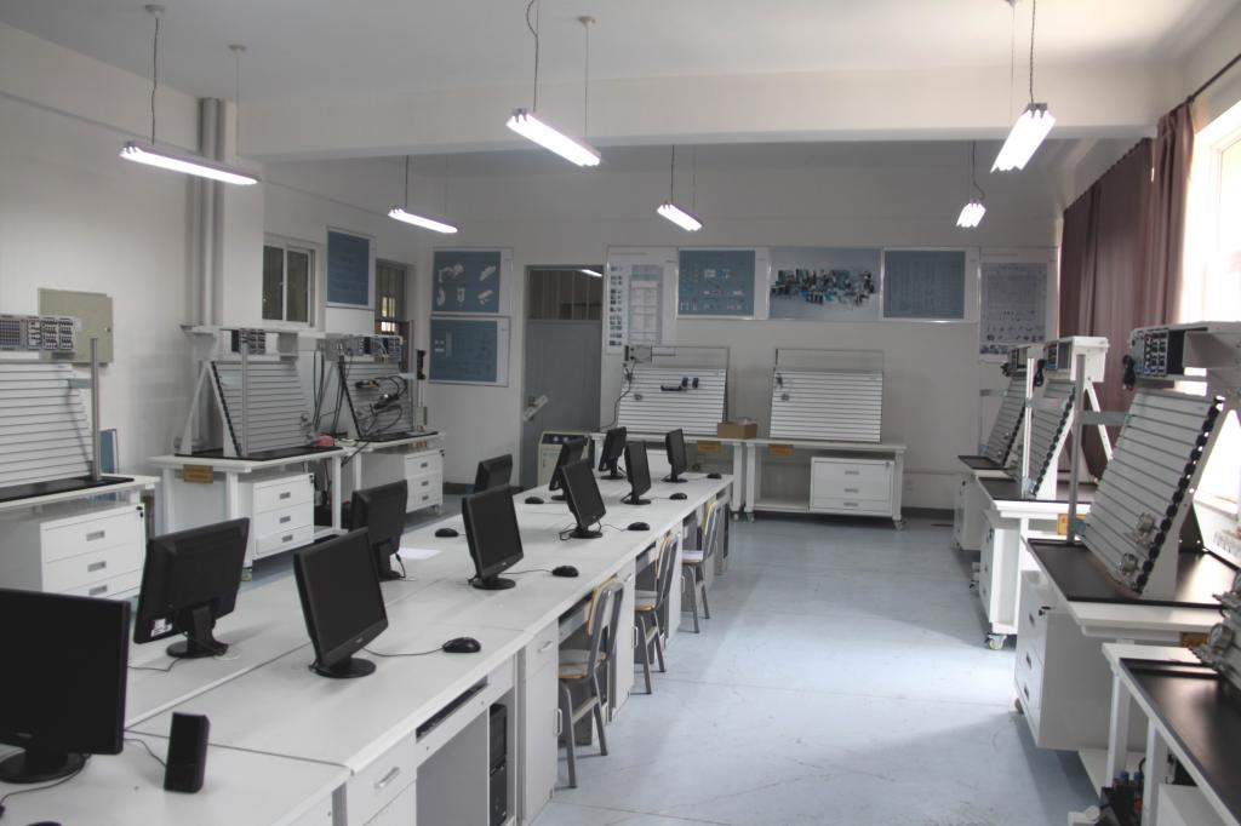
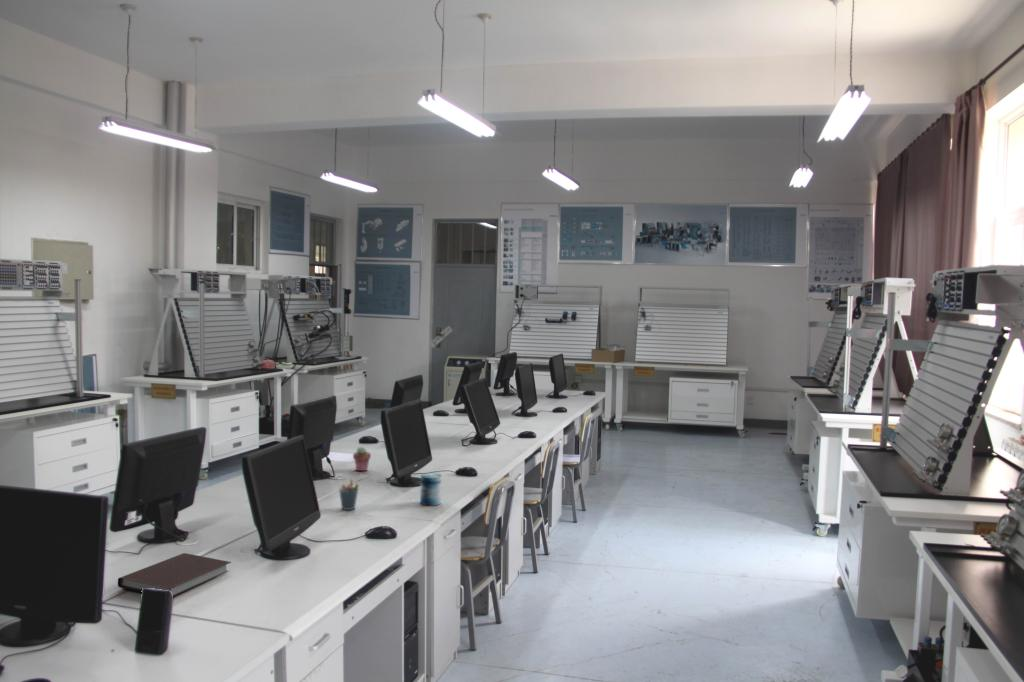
+ potted succulent (361, 458)
+ notebook (176, 574)
+ beverage can (430, 489)
+ pen holder (348, 493)
